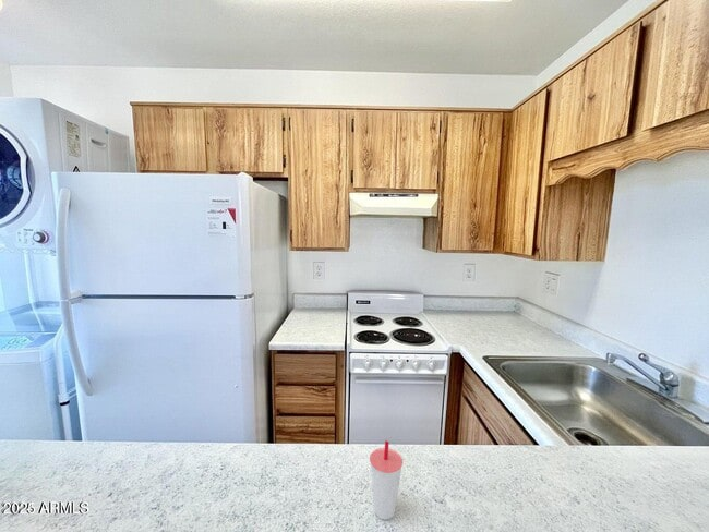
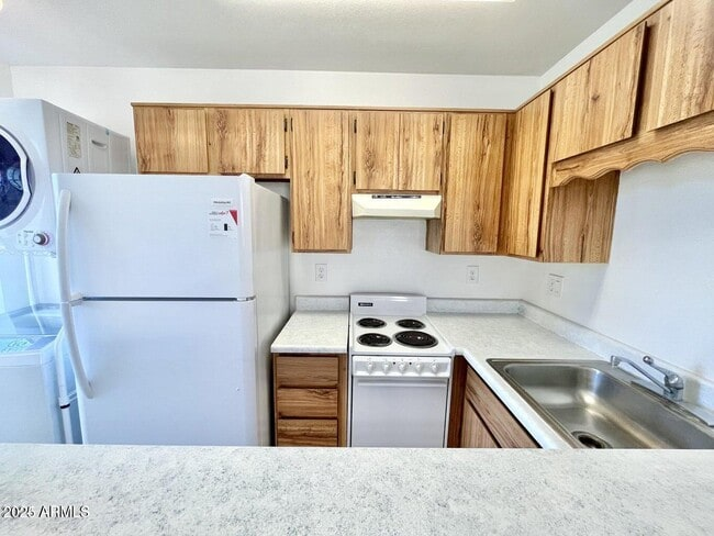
- cup (385, 475)
